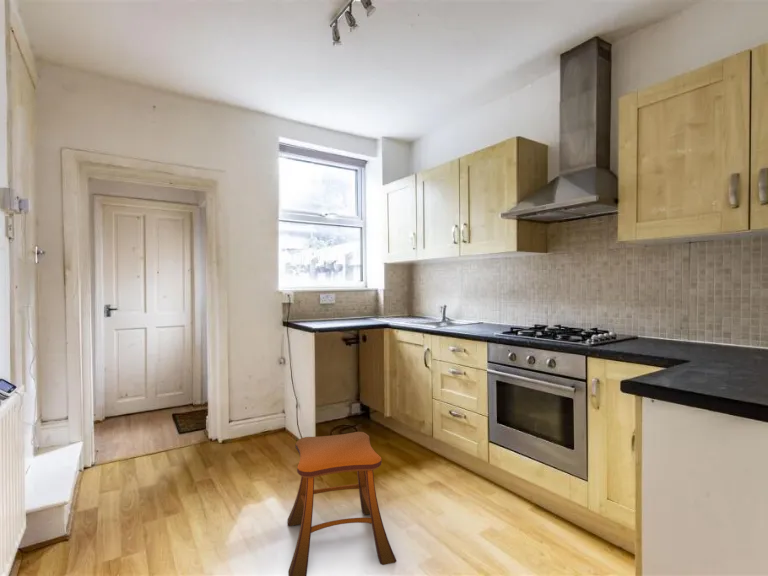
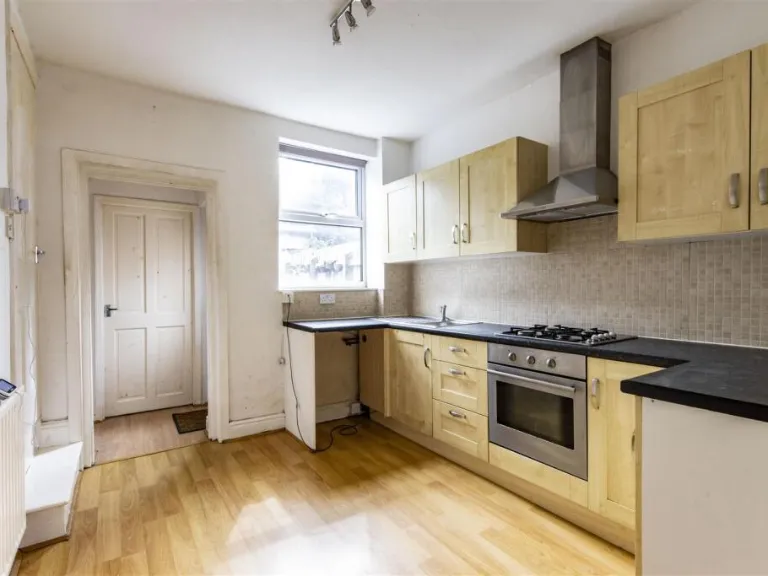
- stool (336, 490)
